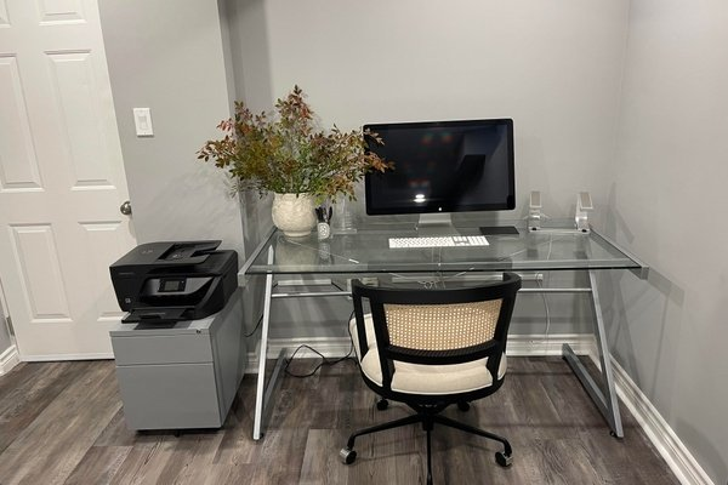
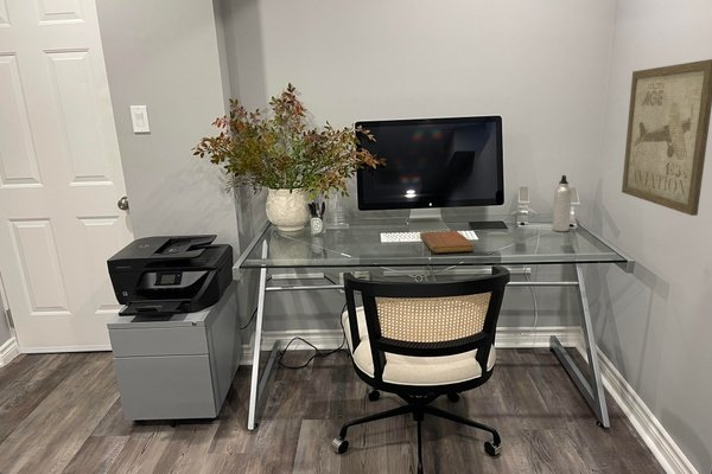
+ notebook (445, 241)
+ wall art (661, 136)
+ water bottle (561, 203)
